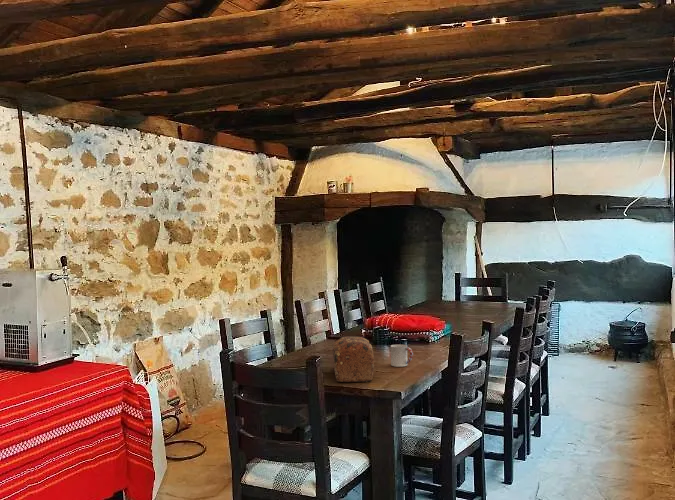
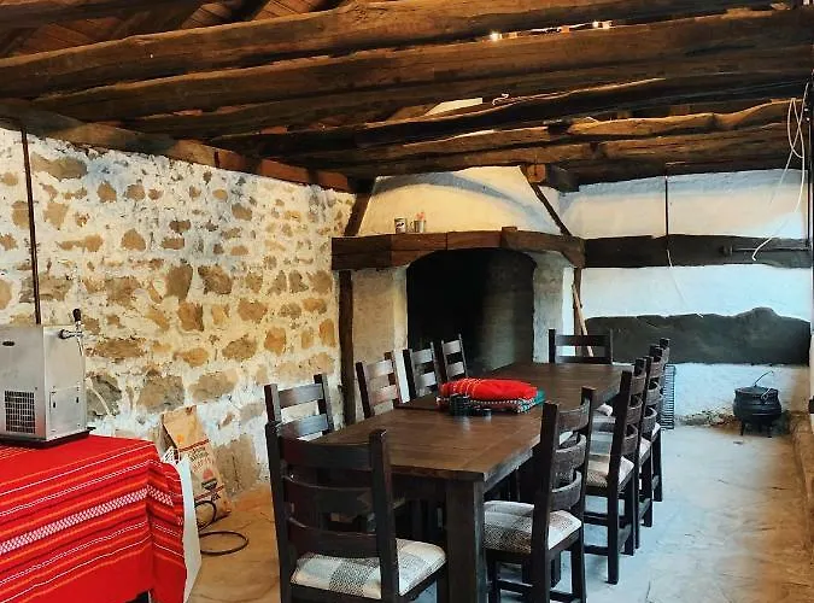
- bread loaf (352, 356)
- cup (402, 355)
